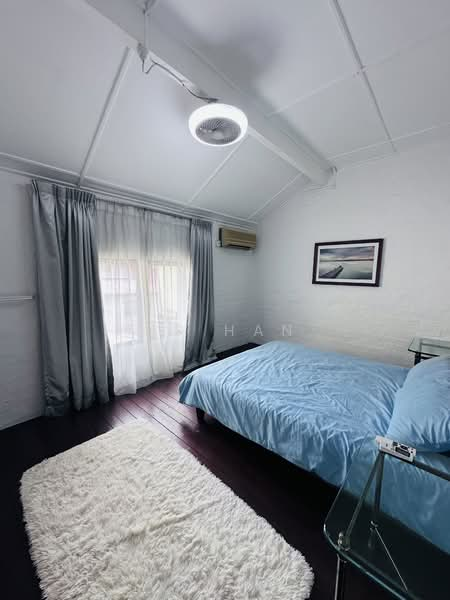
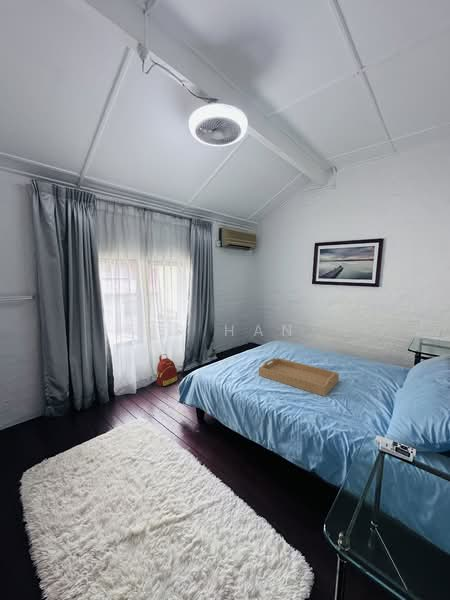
+ backpack (166, 369)
+ serving tray (297, 372)
